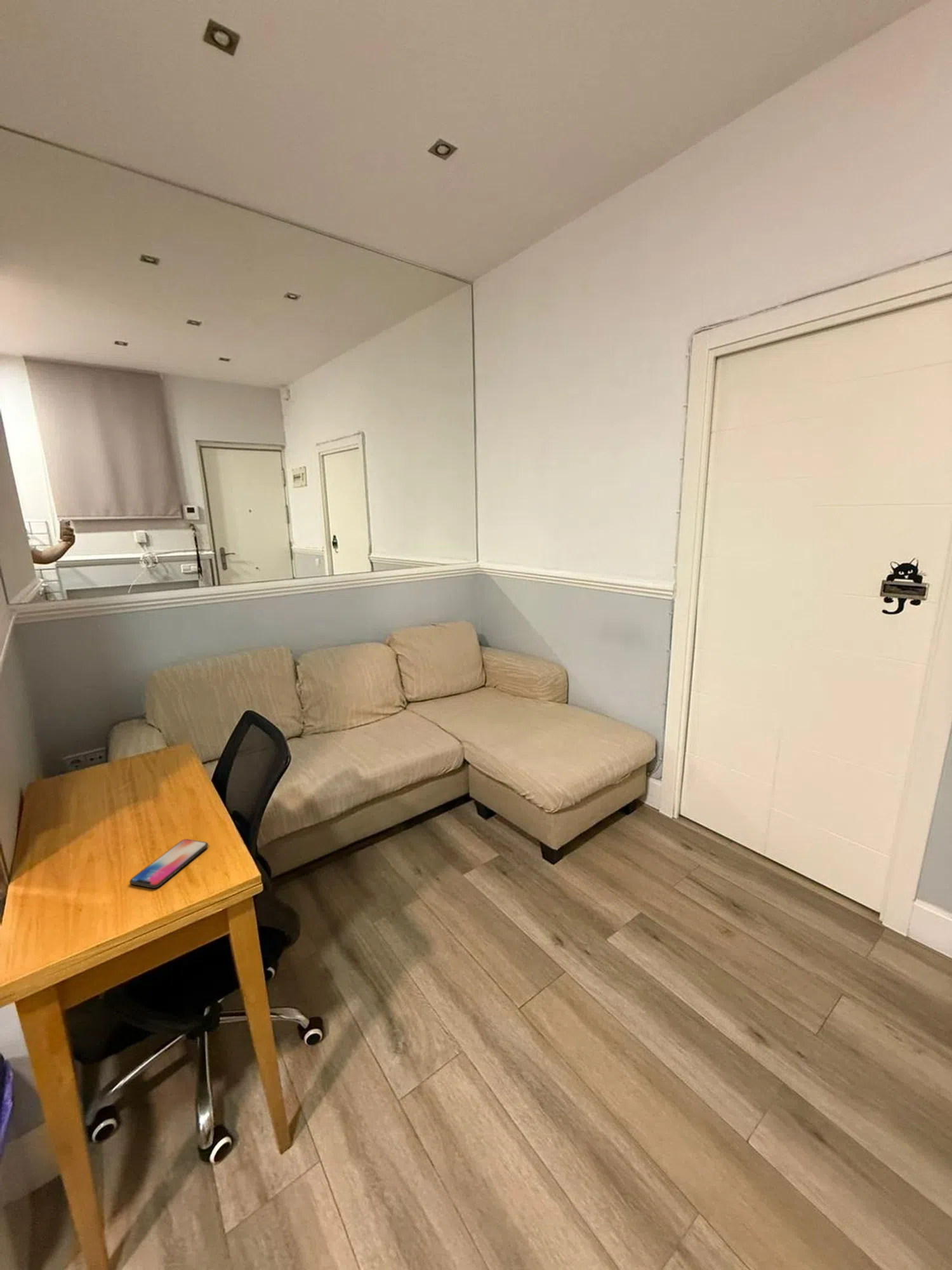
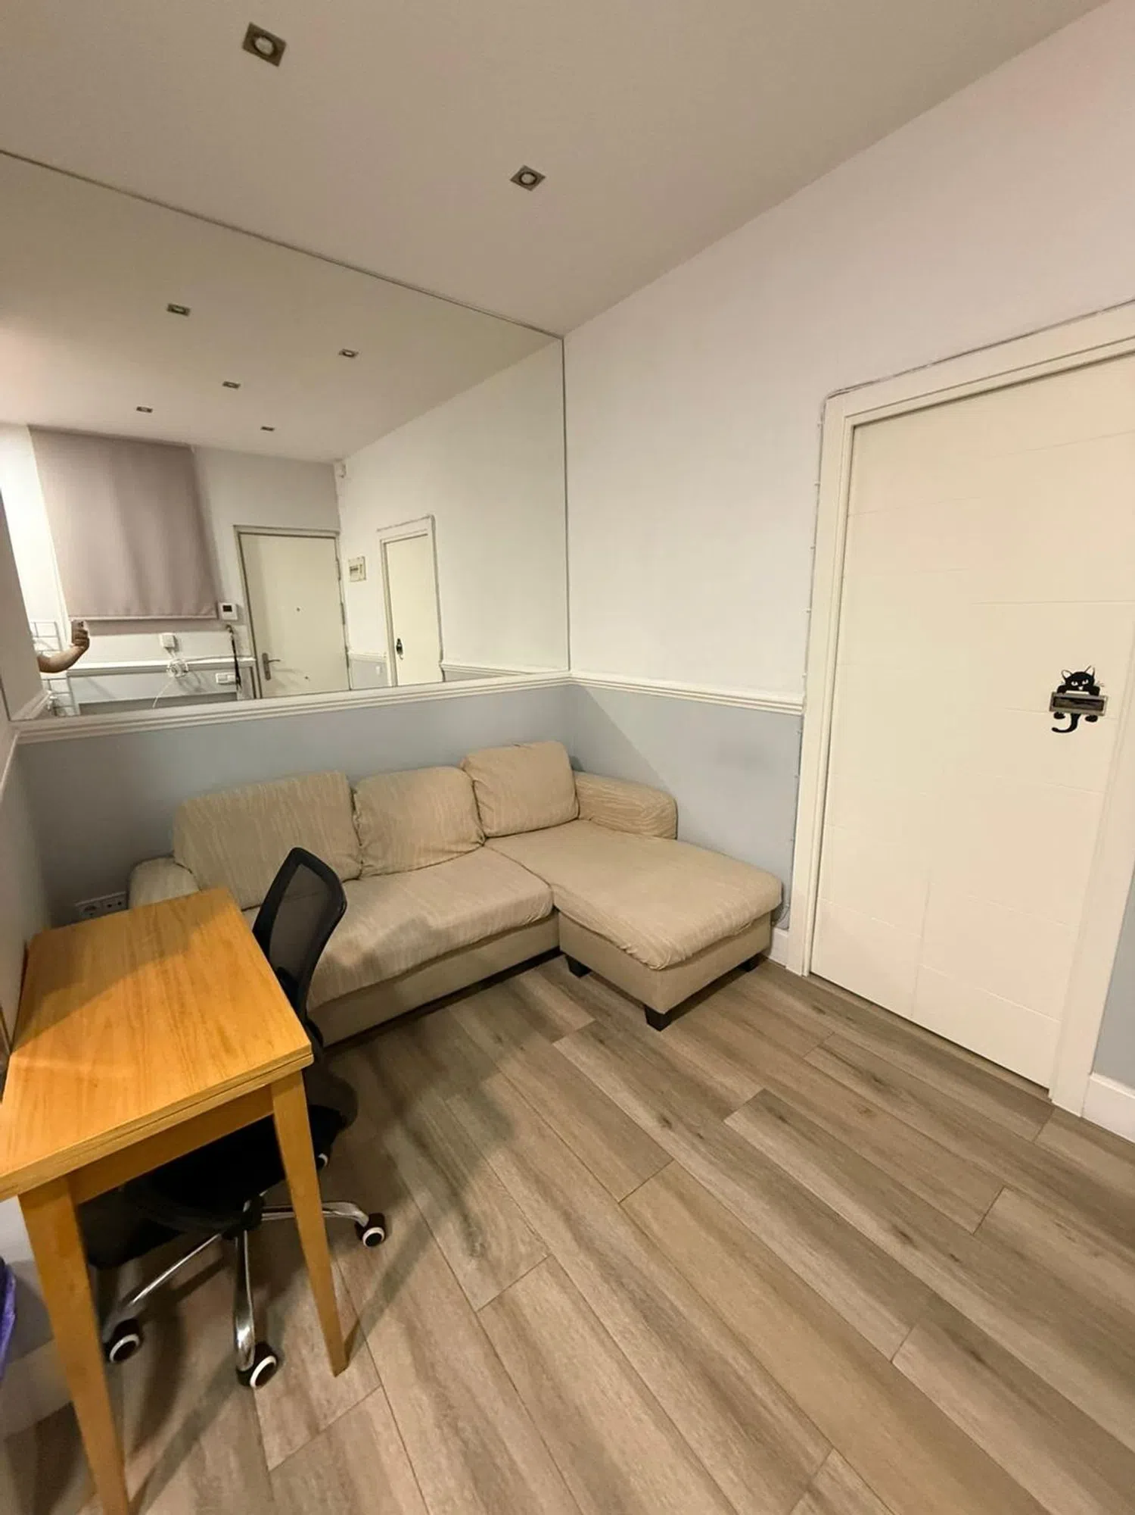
- smartphone (171, 862)
